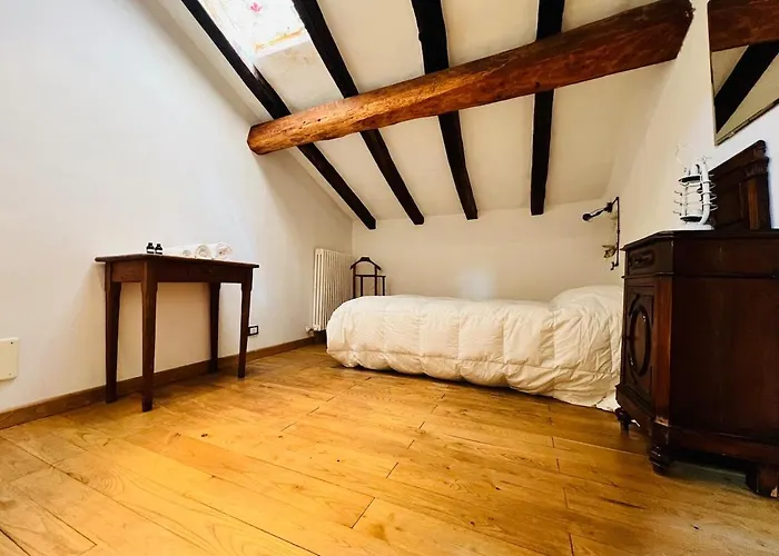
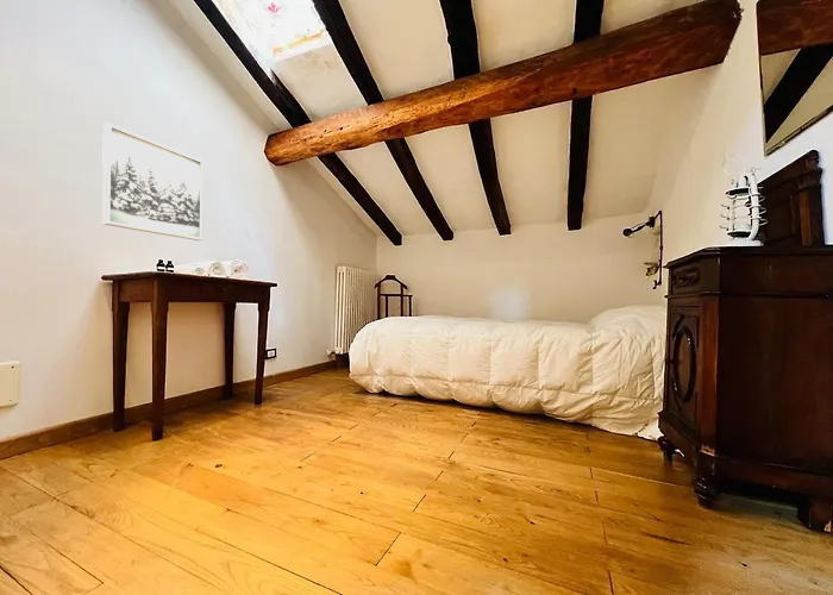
+ wall art (158, 188)
